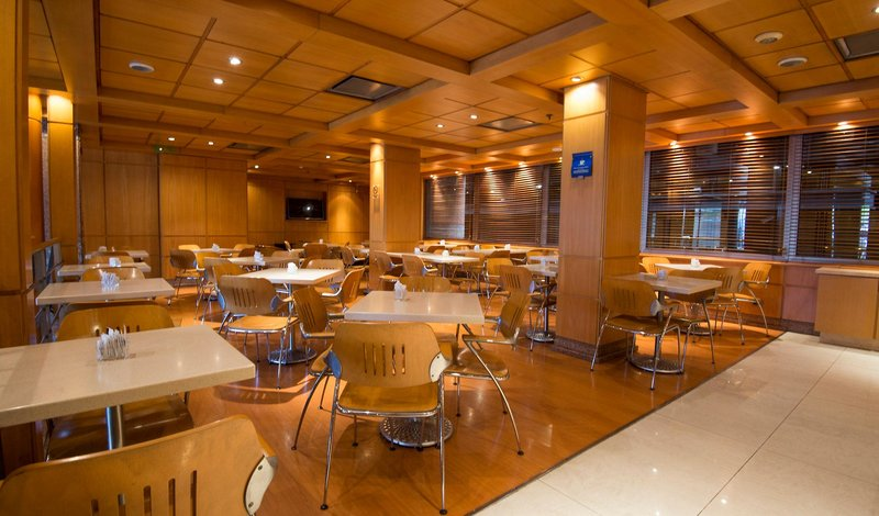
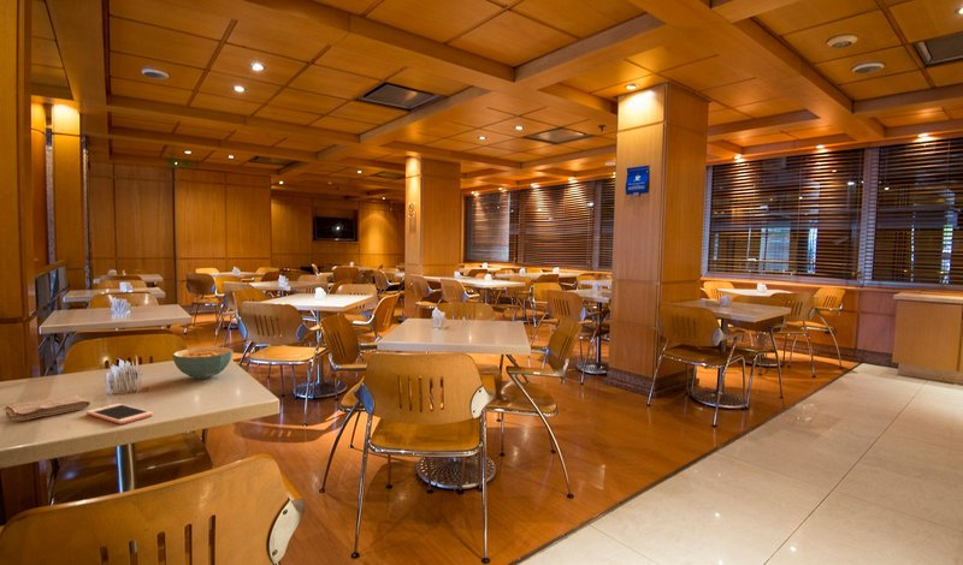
+ cereal bowl (203, 364)
+ washcloth (47, 406)
+ cell phone (119, 412)
